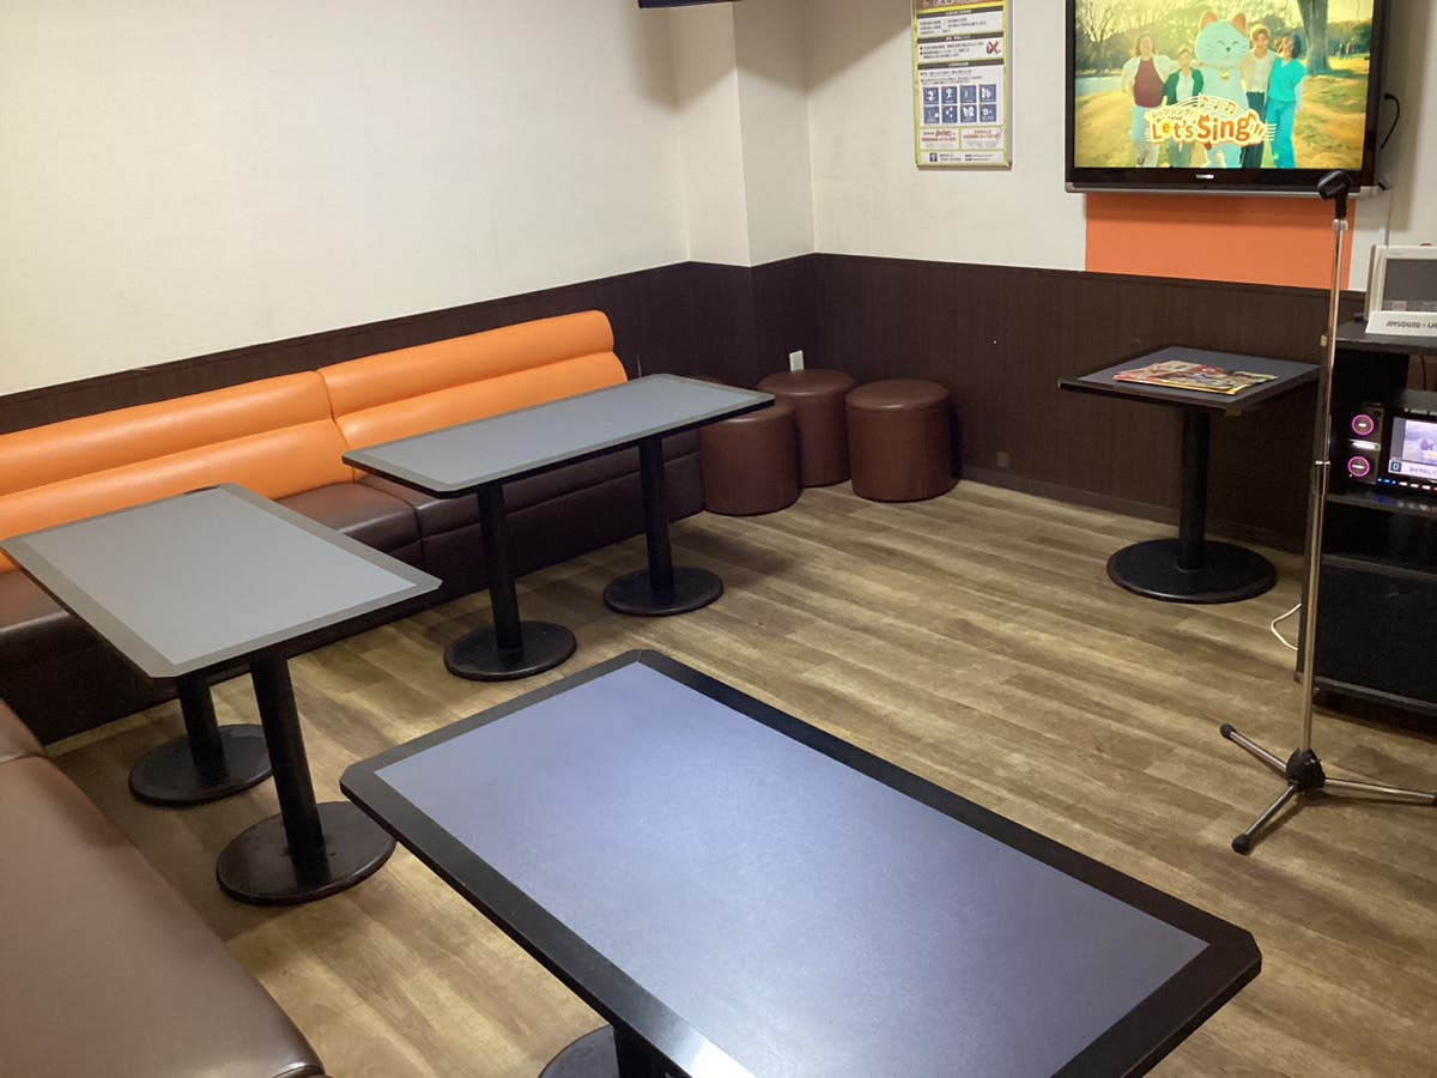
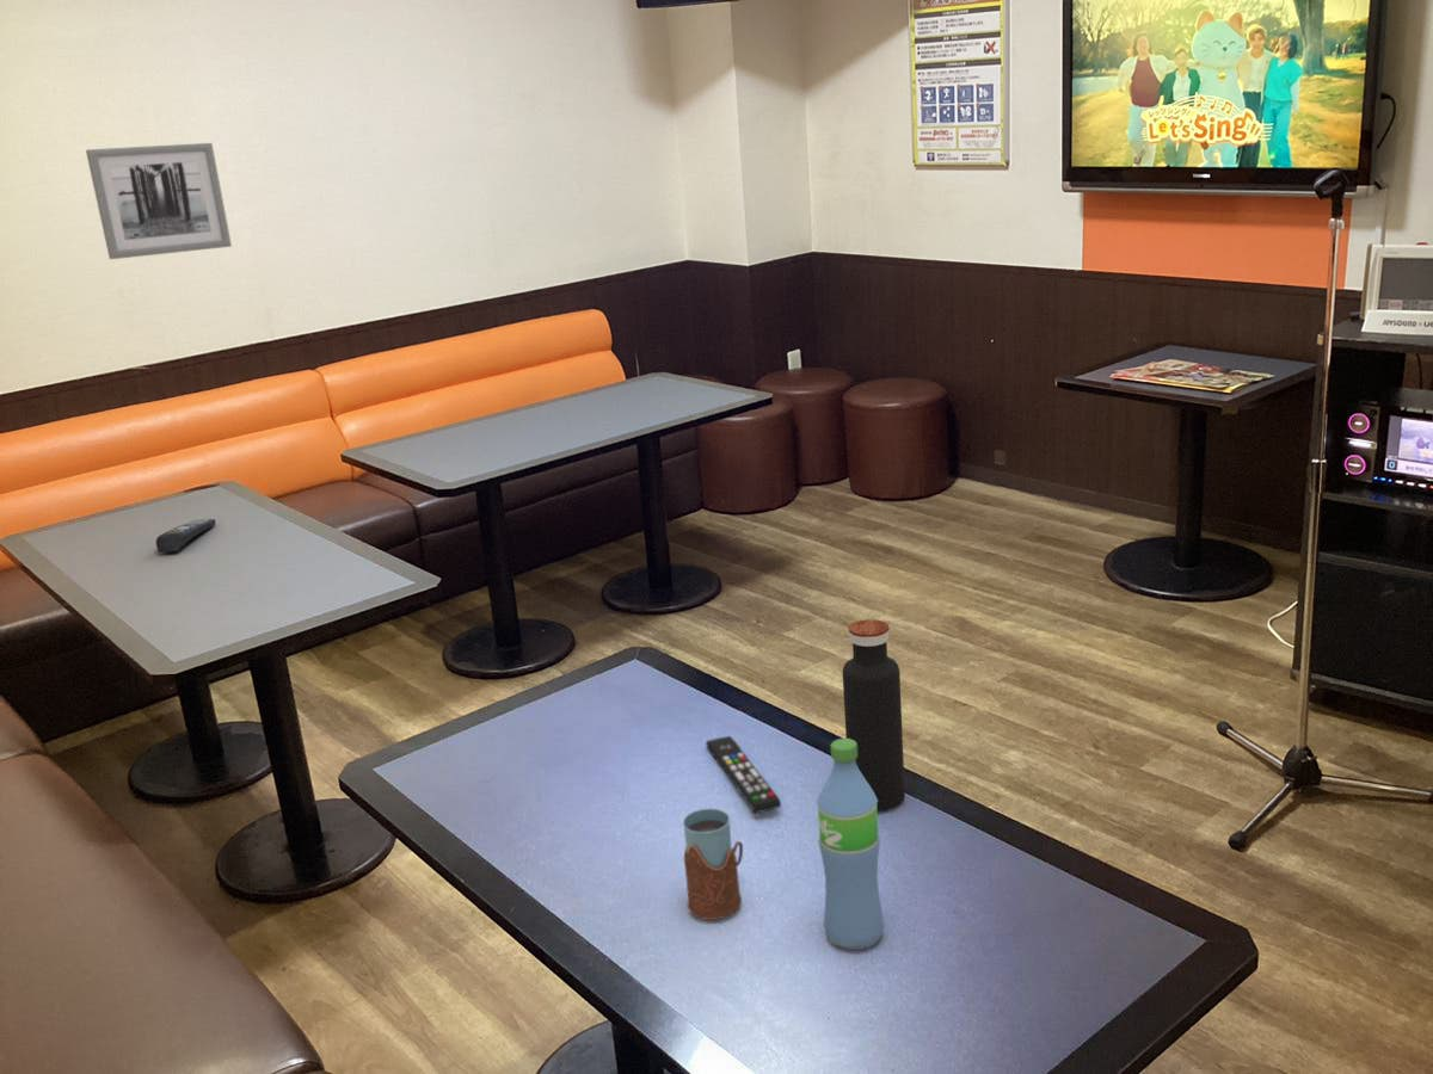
+ drinking glass (718, 857)
+ water bottle (849, 840)
+ remote control (740, 772)
+ remote control (185, 532)
+ water bottle (873, 714)
+ wall art (161, 199)
